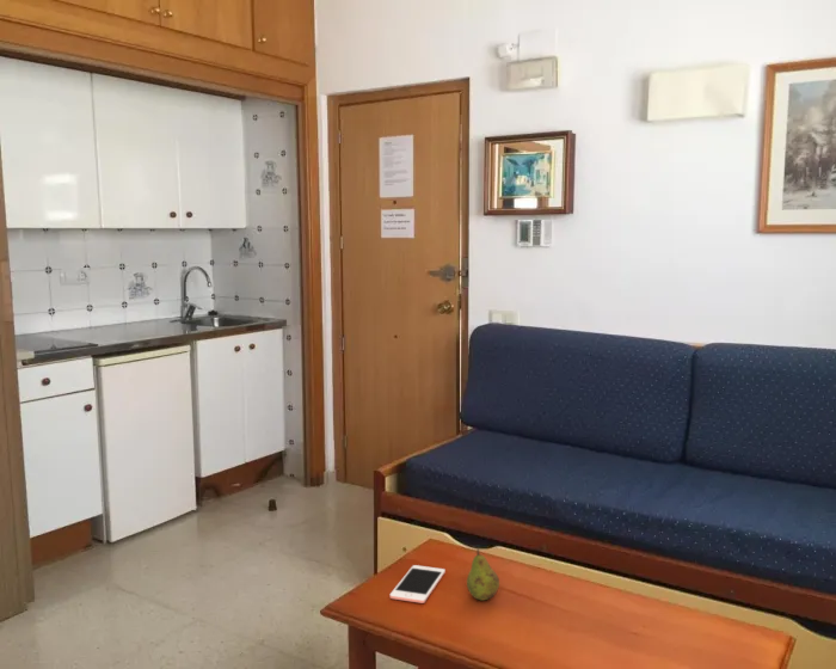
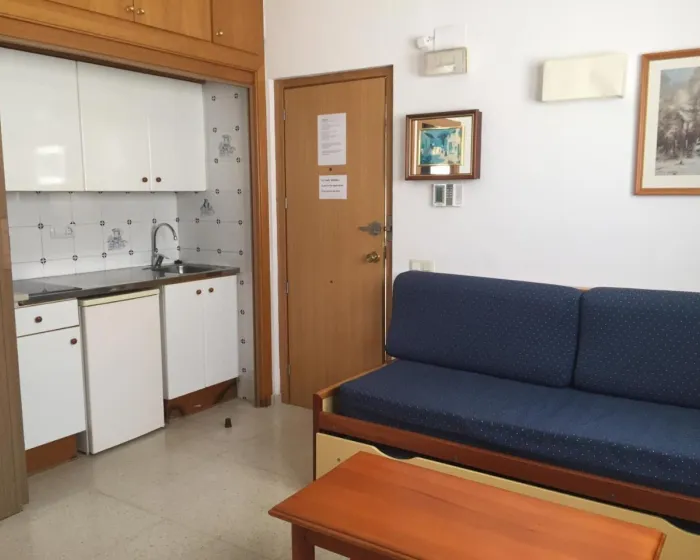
- cell phone (418, 583)
- fruit (482, 575)
